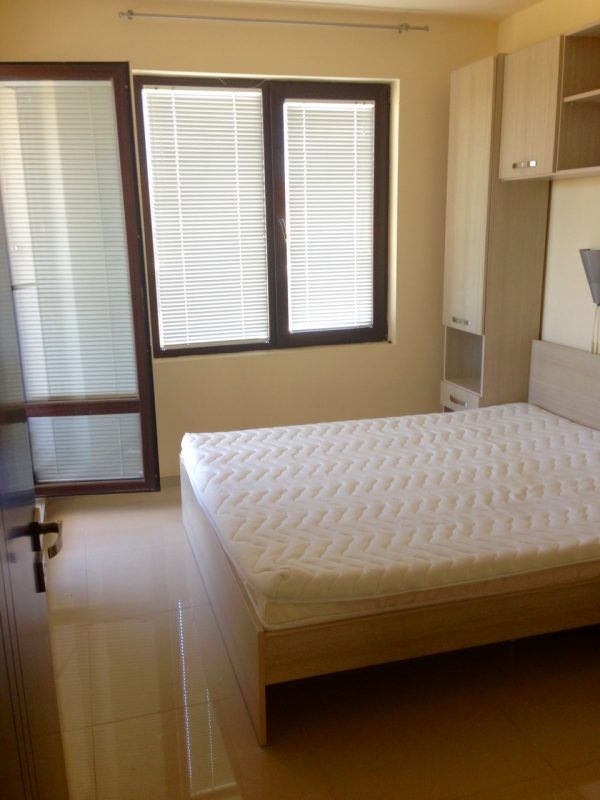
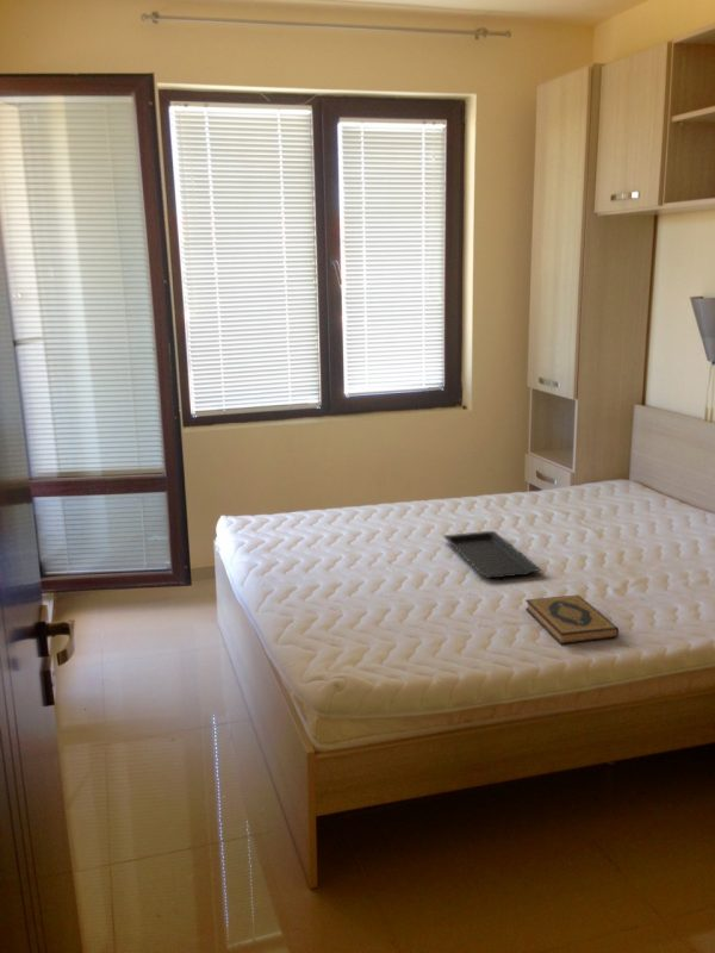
+ hardback book (570, 617)
+ serving tray (489, 554)
